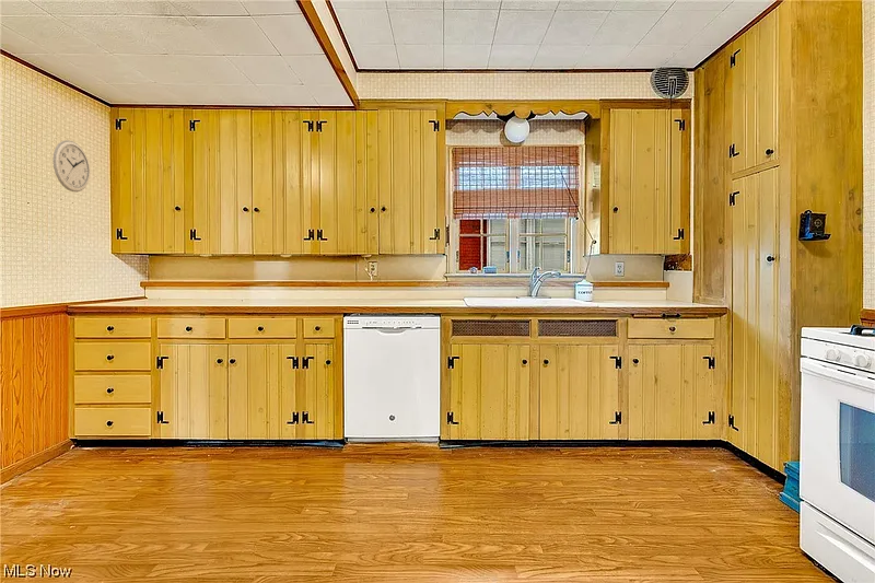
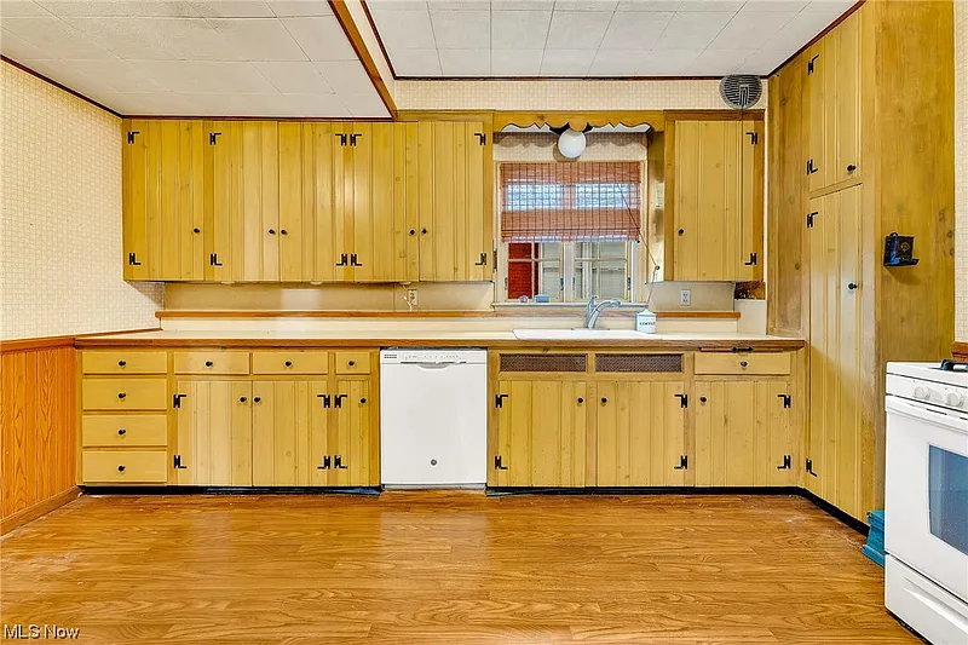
- wall clock (73, 166)
